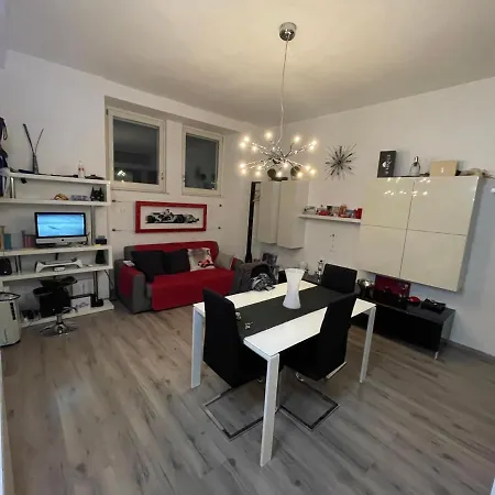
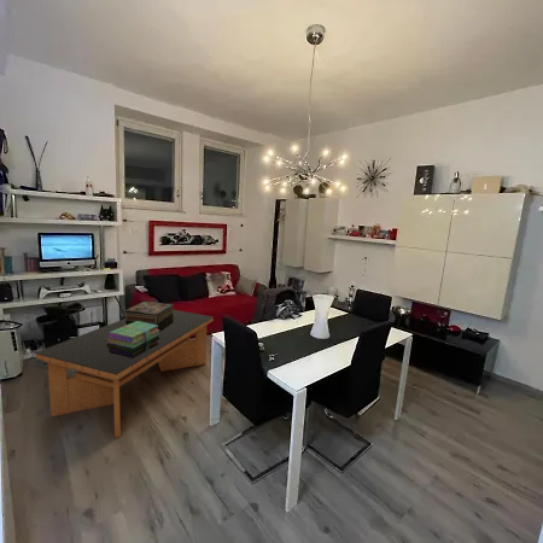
+ coffee table (141, 358)
+ decorative box (150, 311)
+ stack of books (134, 333)
